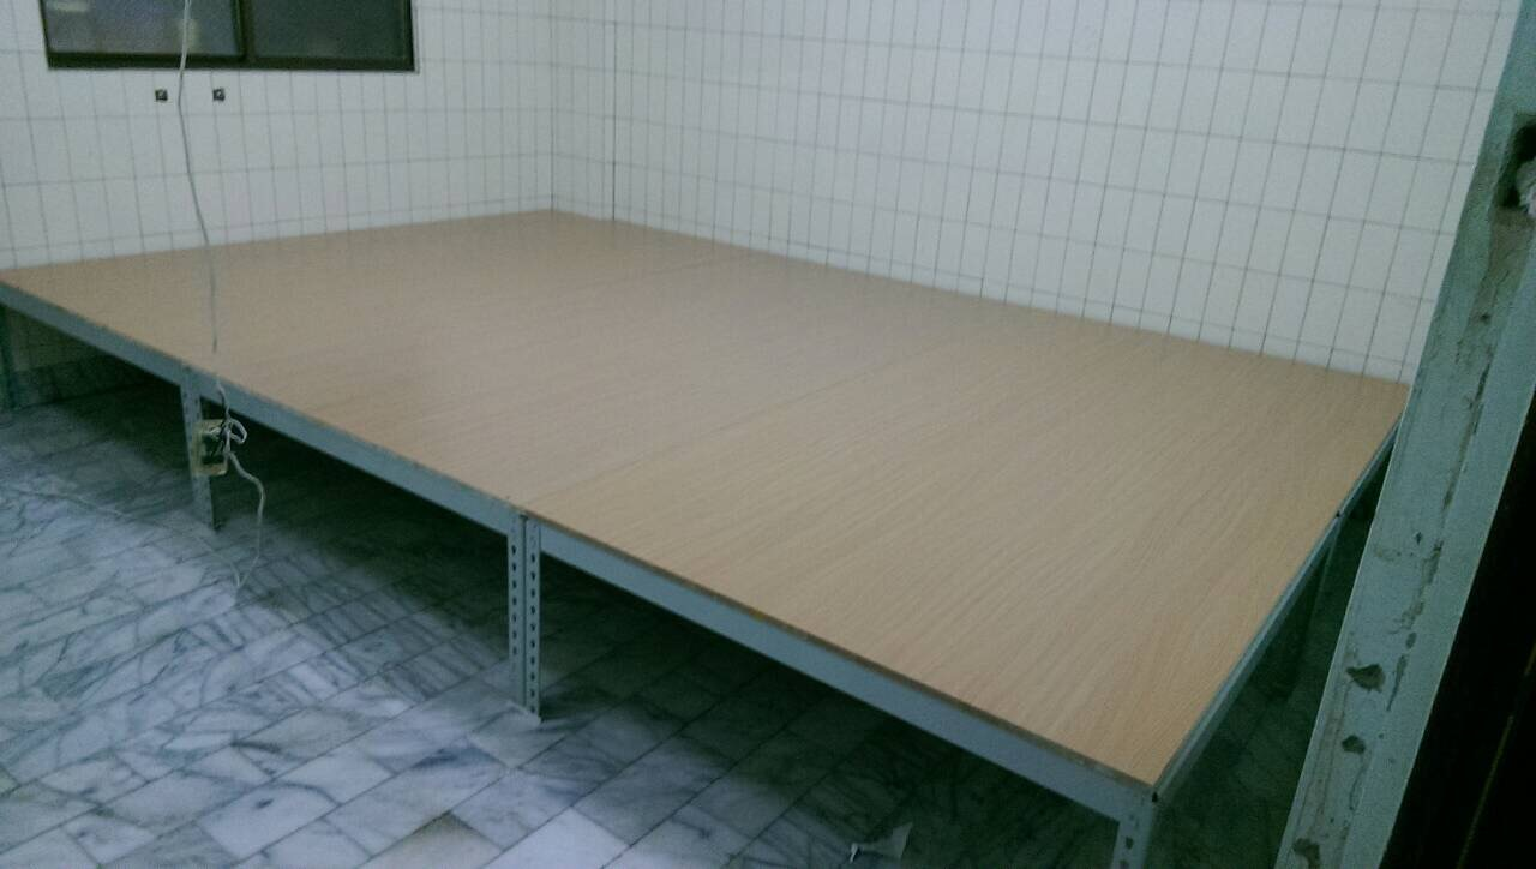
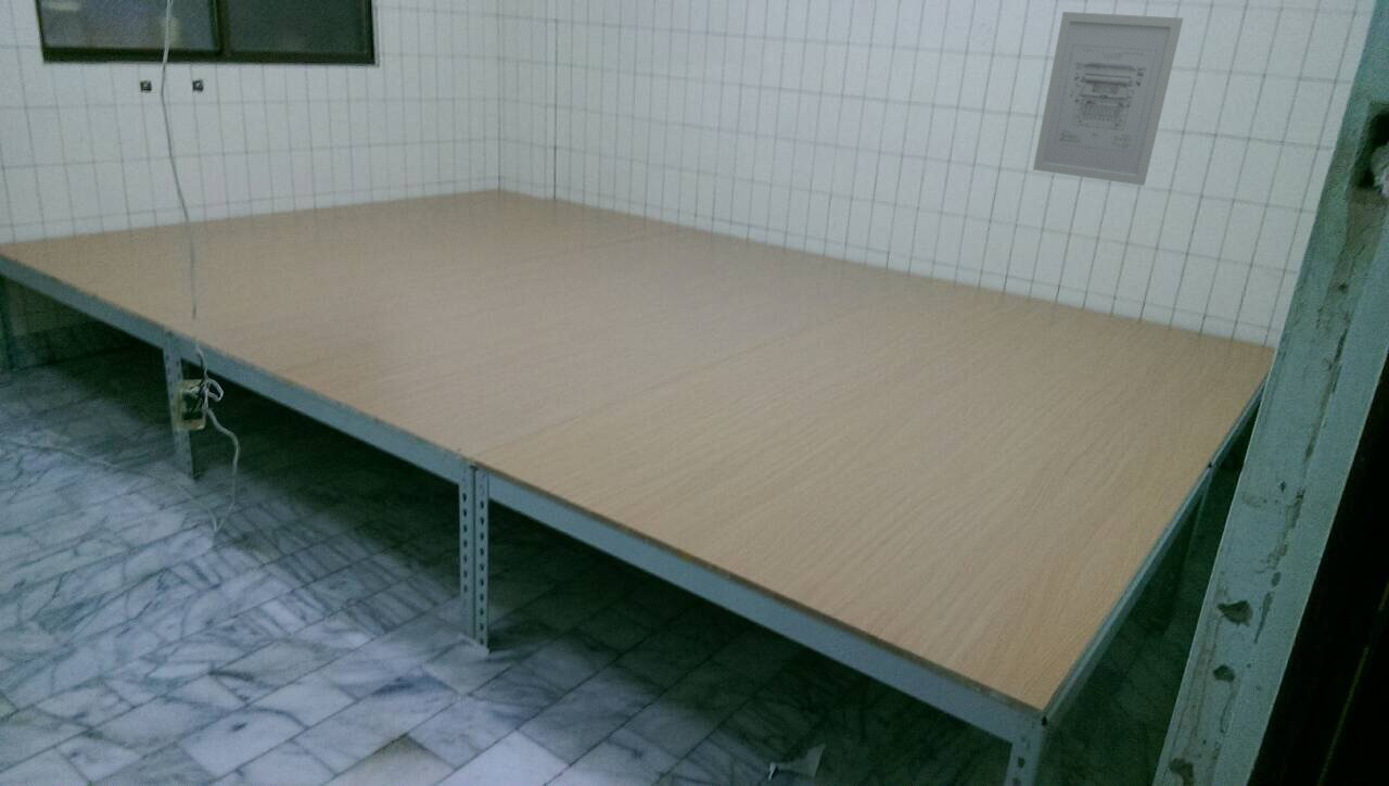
+ wall art (1104, 98)
